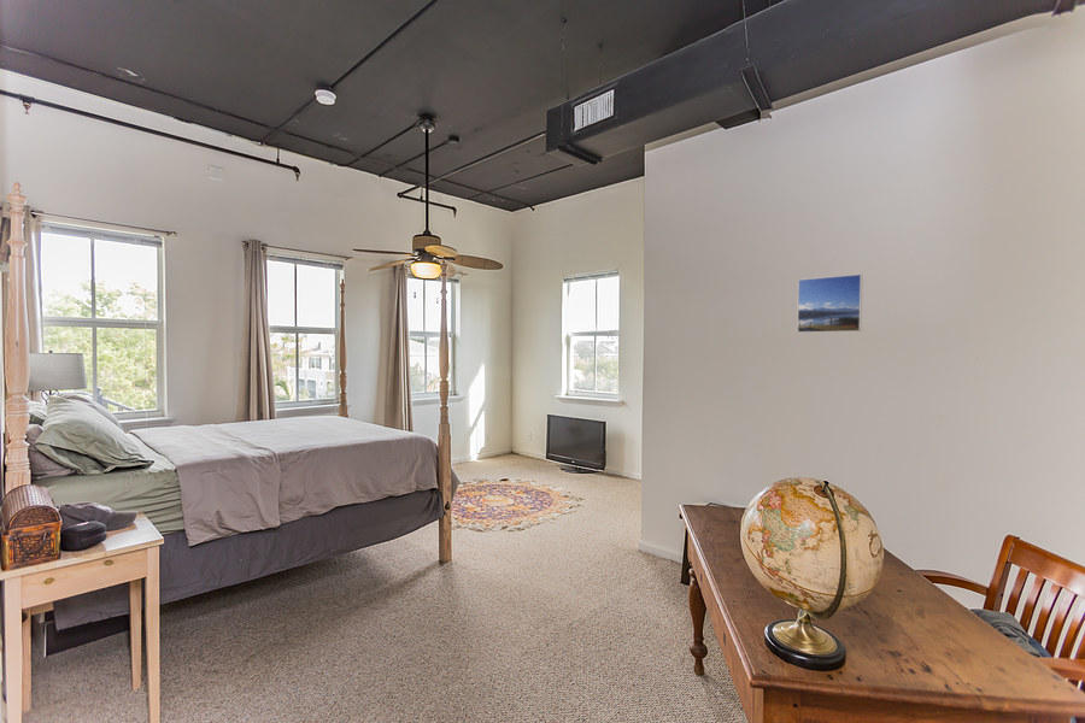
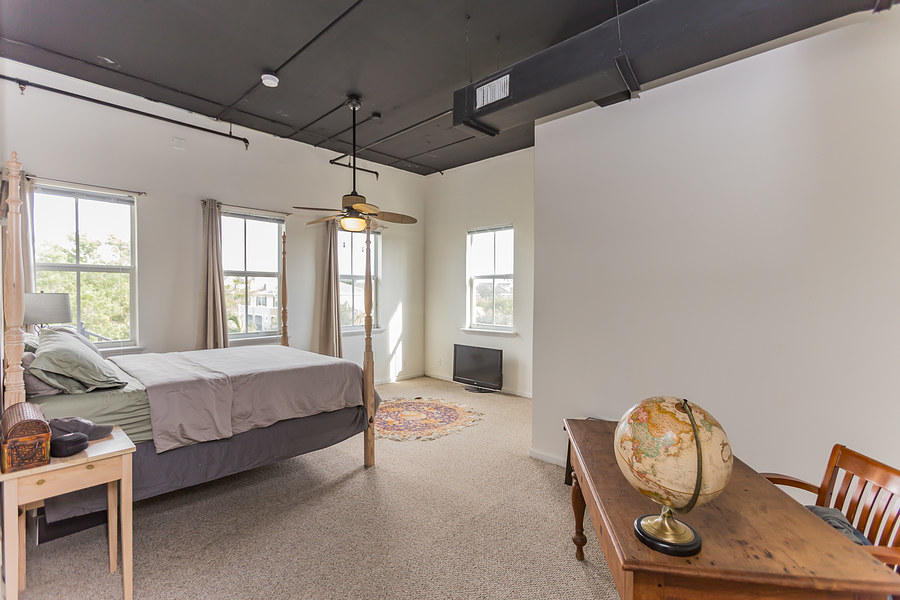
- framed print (828, 304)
